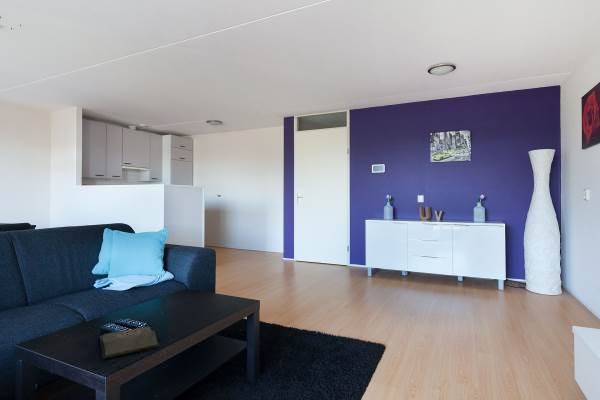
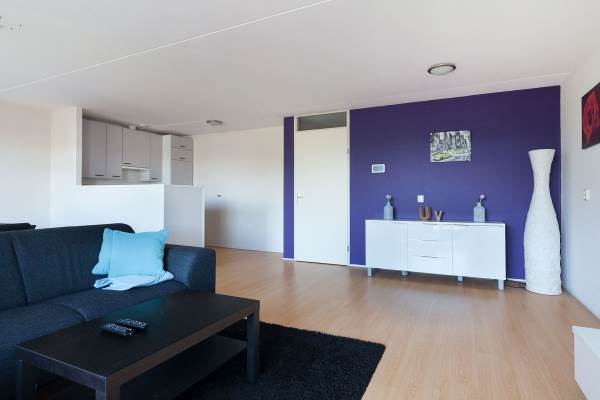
- hardback book (128, 336)
